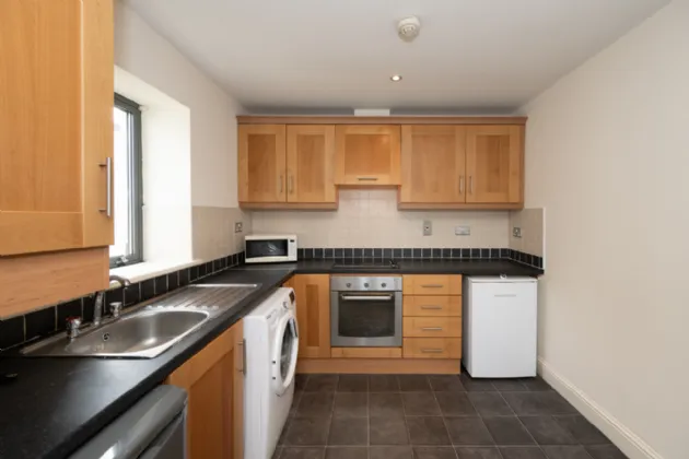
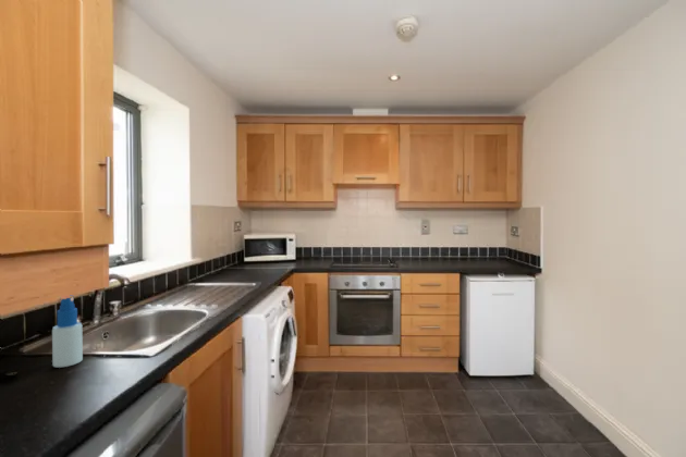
+ spray bottle (68, 329)
